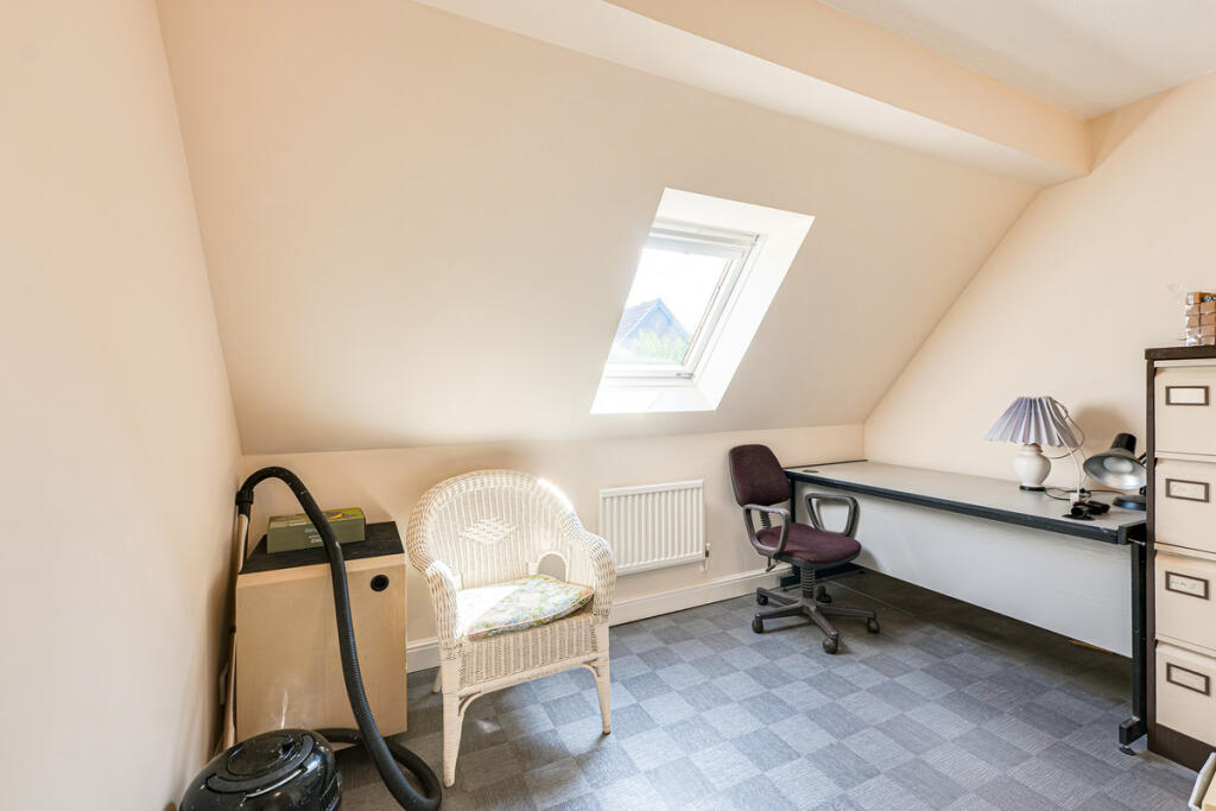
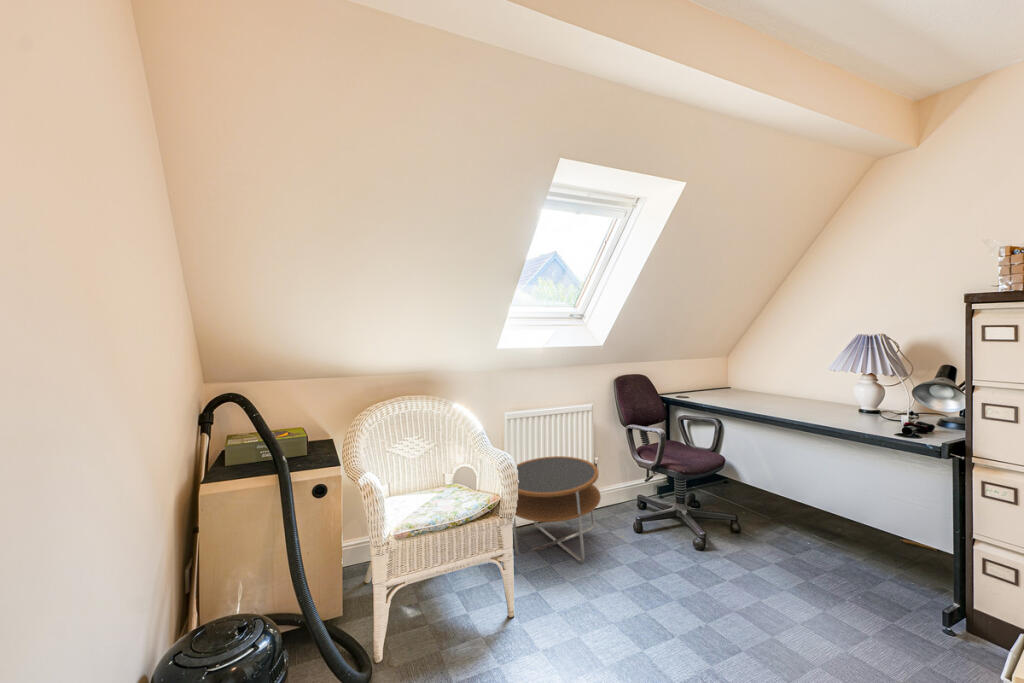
+ side table (554, 508)
